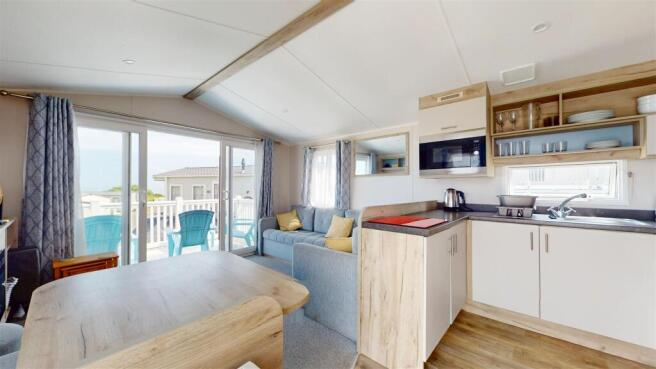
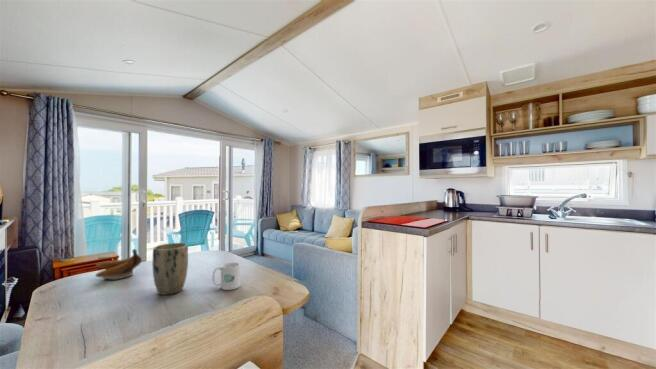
+ banana (118, 263)
+ mug (226, 275)
+ plant pot (170, 268)
